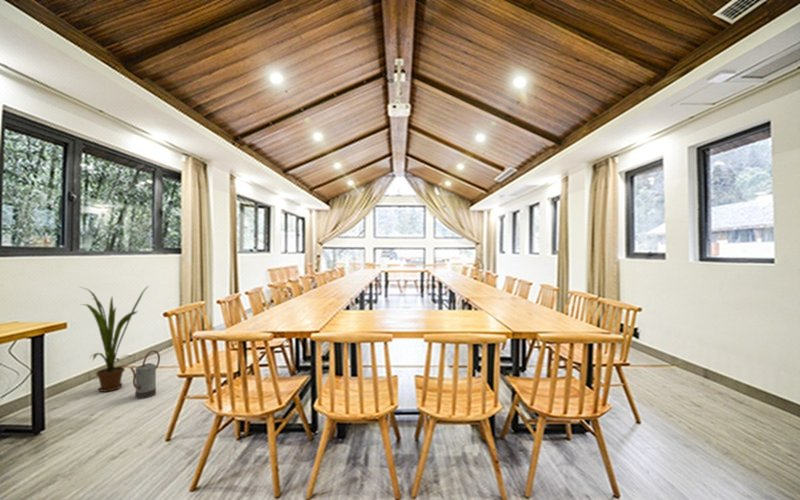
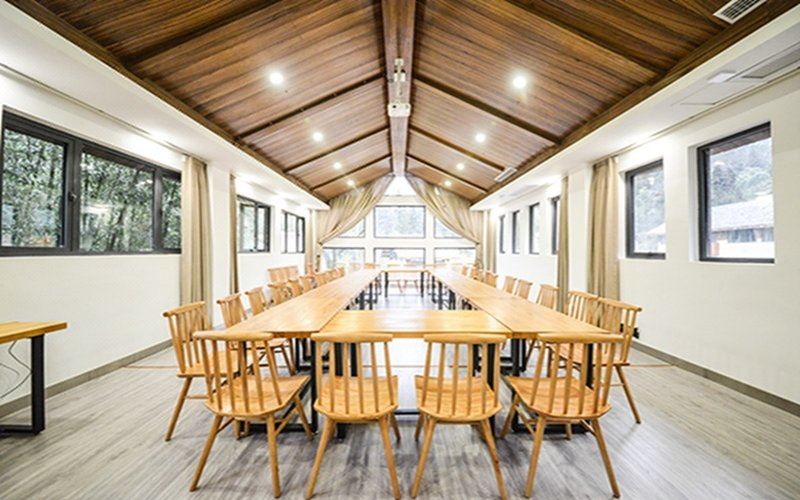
- house plant (104, 338)
- watering can (145, 374)
